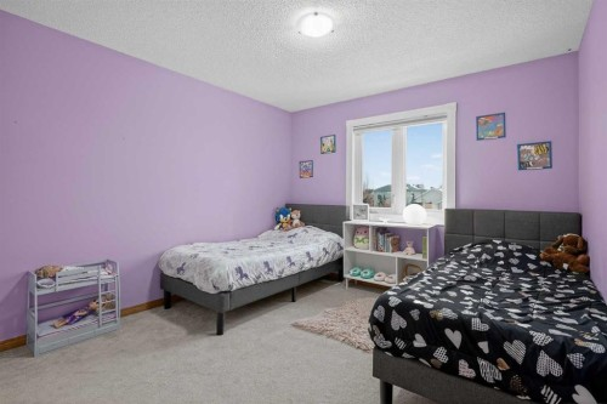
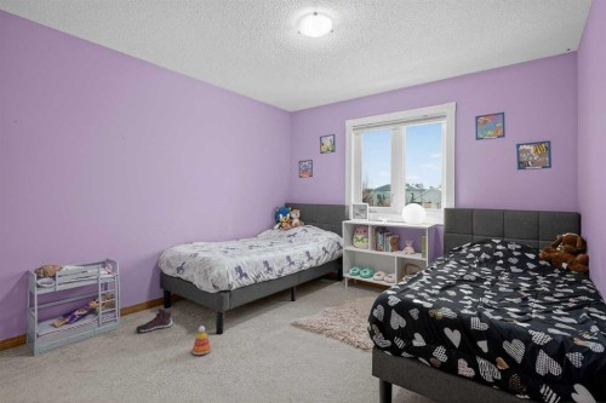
+ sneaker (154, 318)
+ stacking toy (201, 339)
